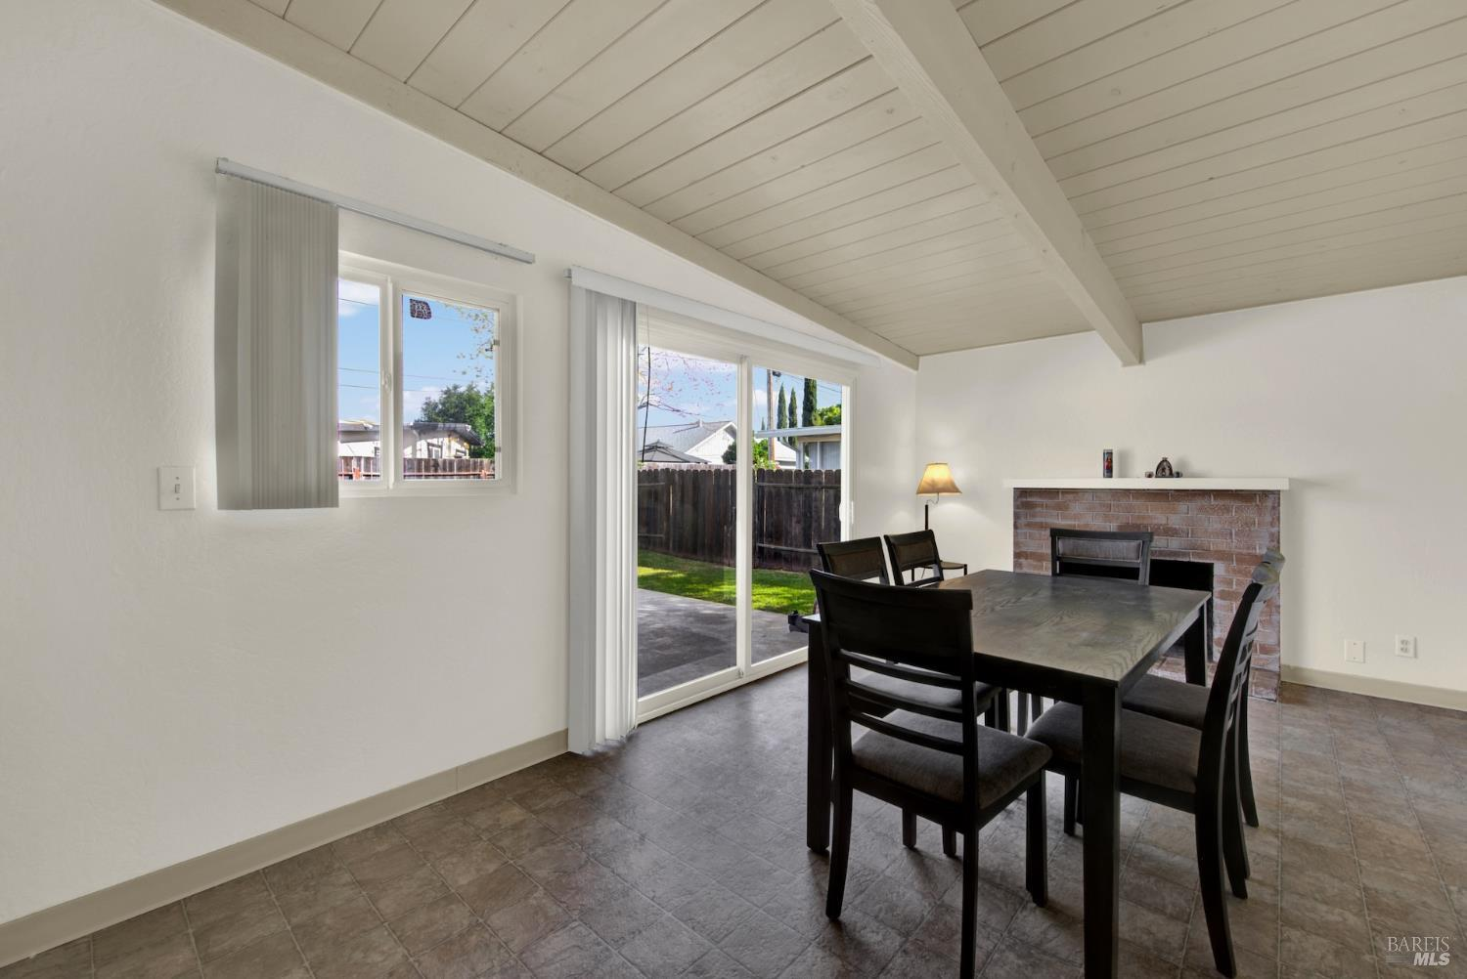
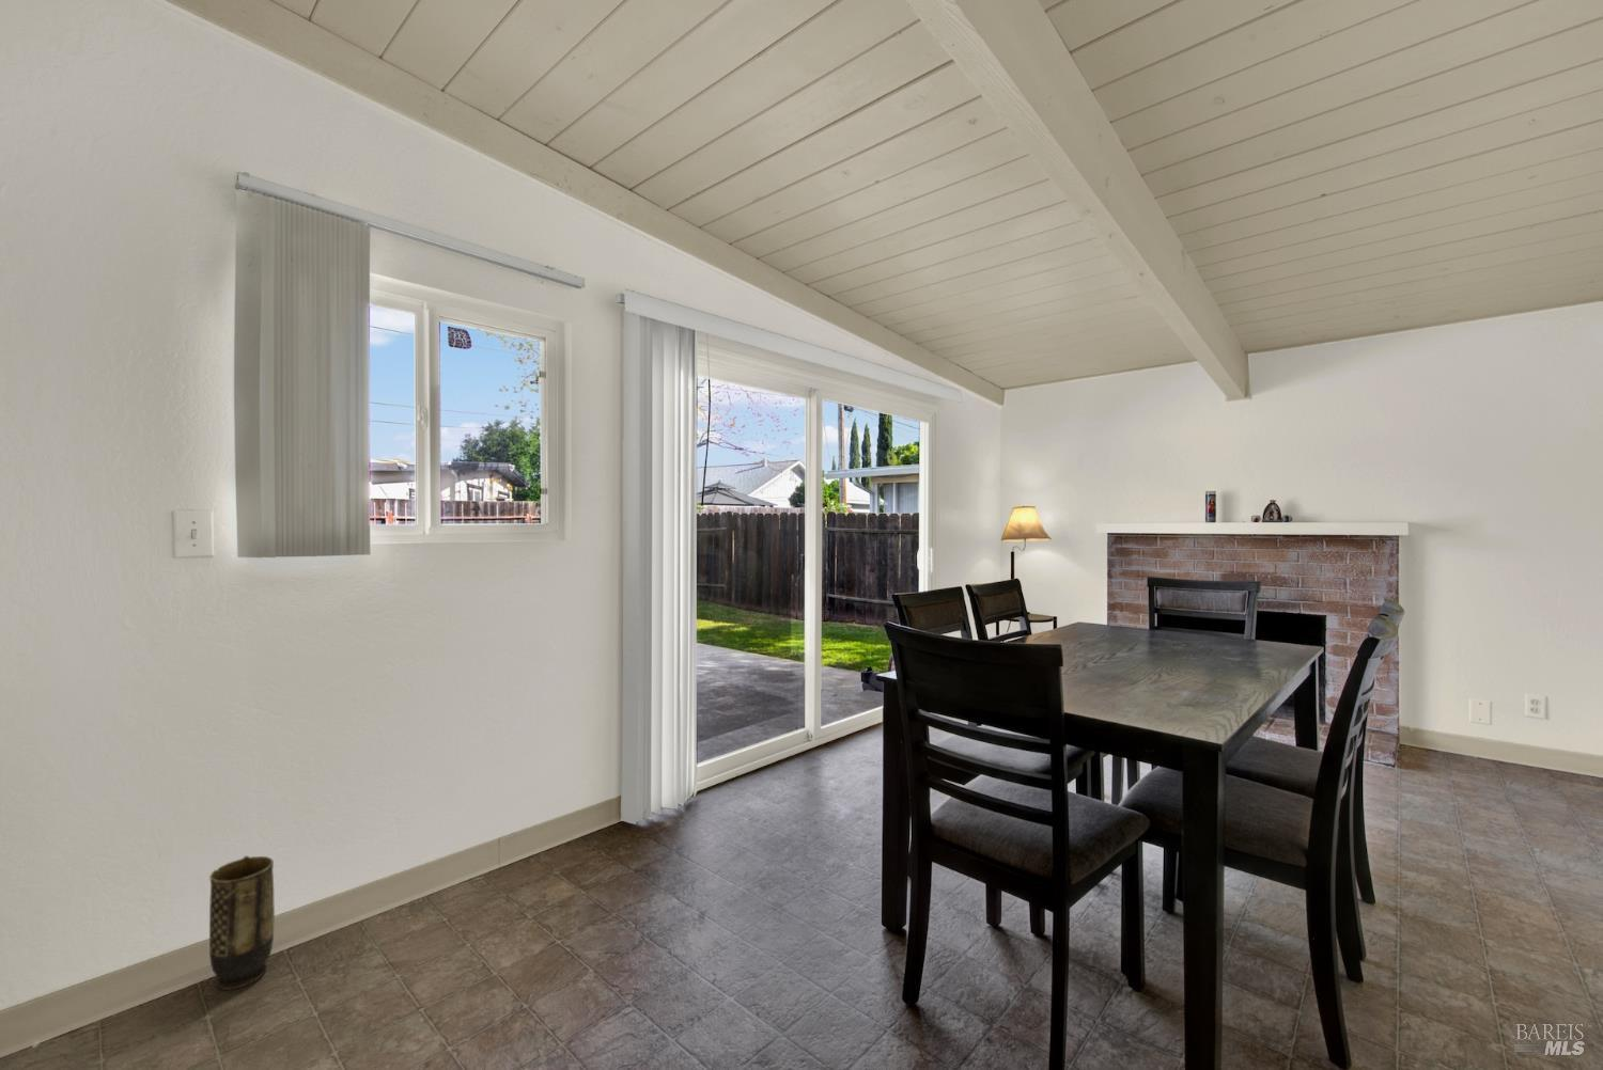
+ vase (241, 922)
